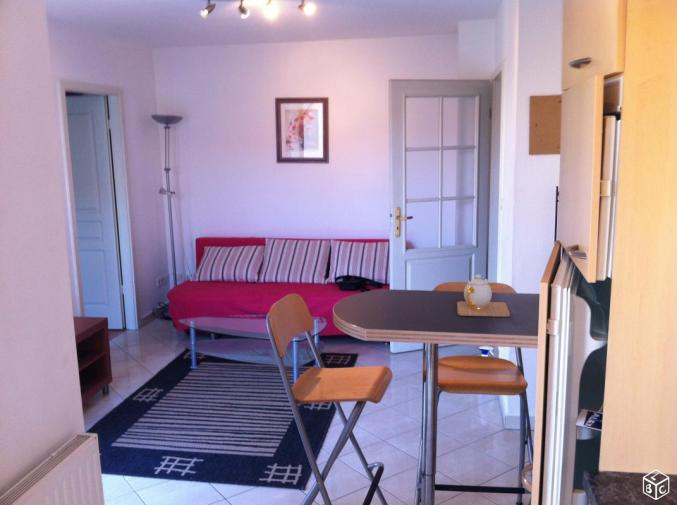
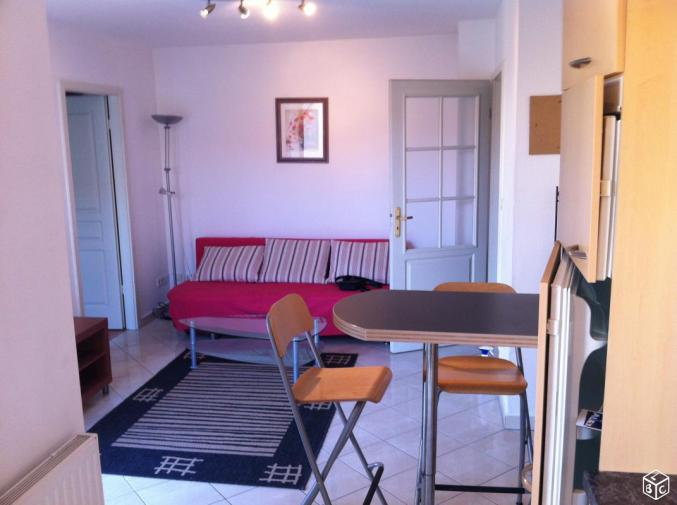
- teapot (482, 292)
